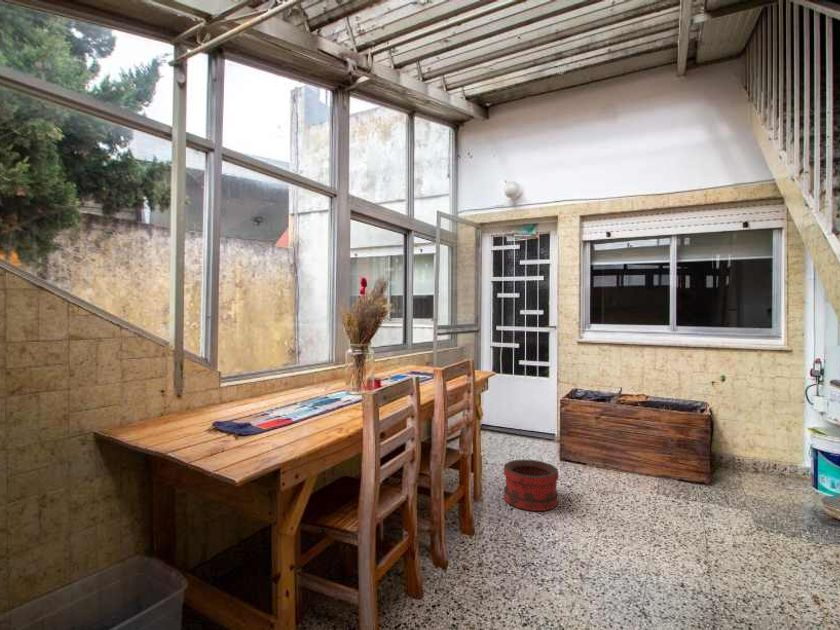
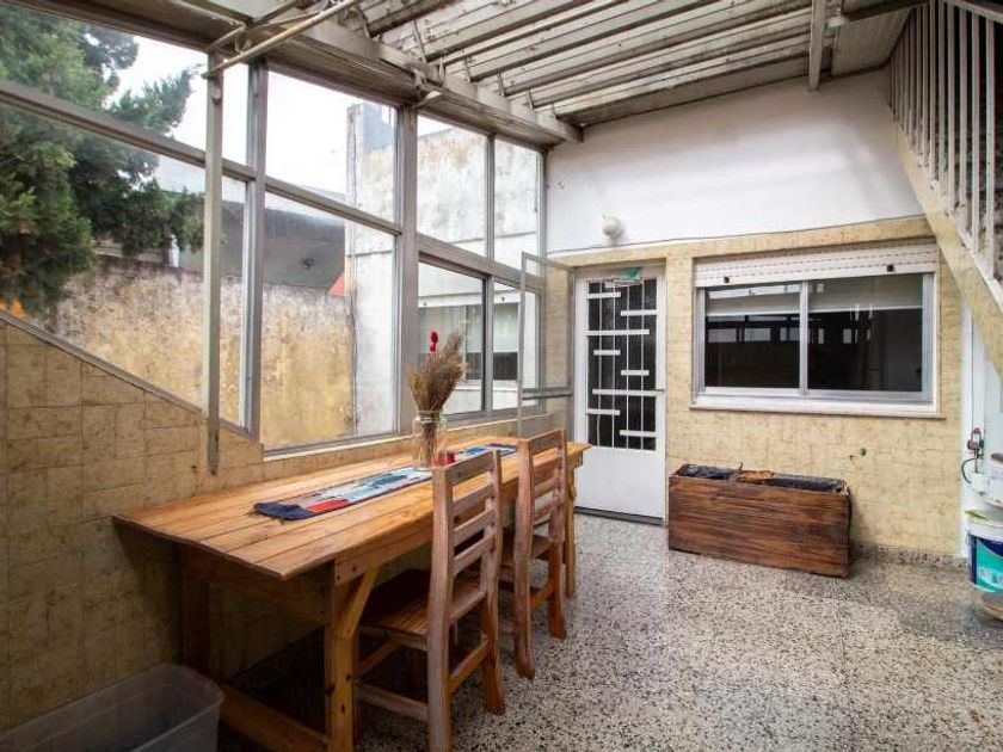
- bucket (530, 483)
